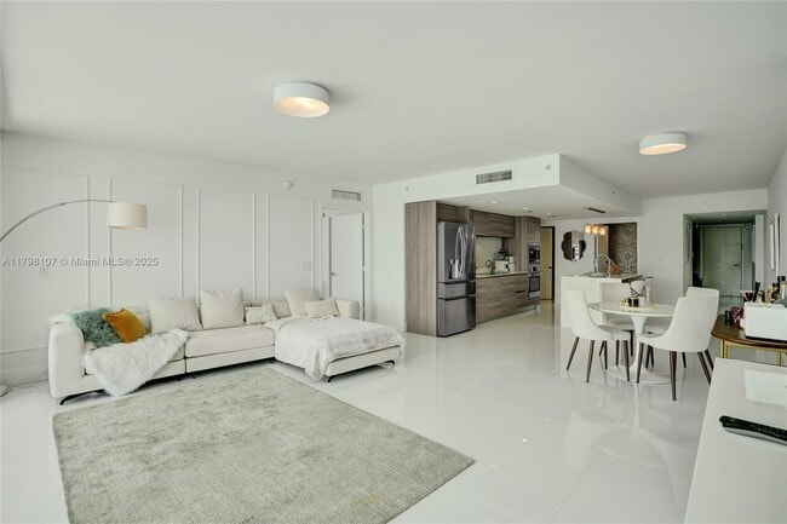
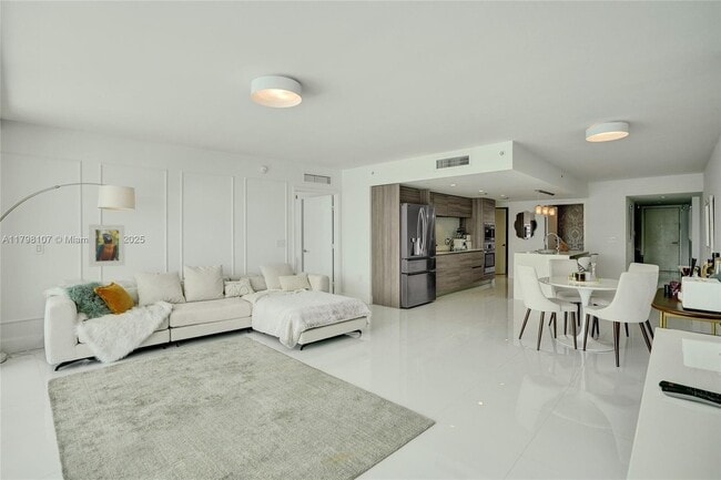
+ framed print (106, 245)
